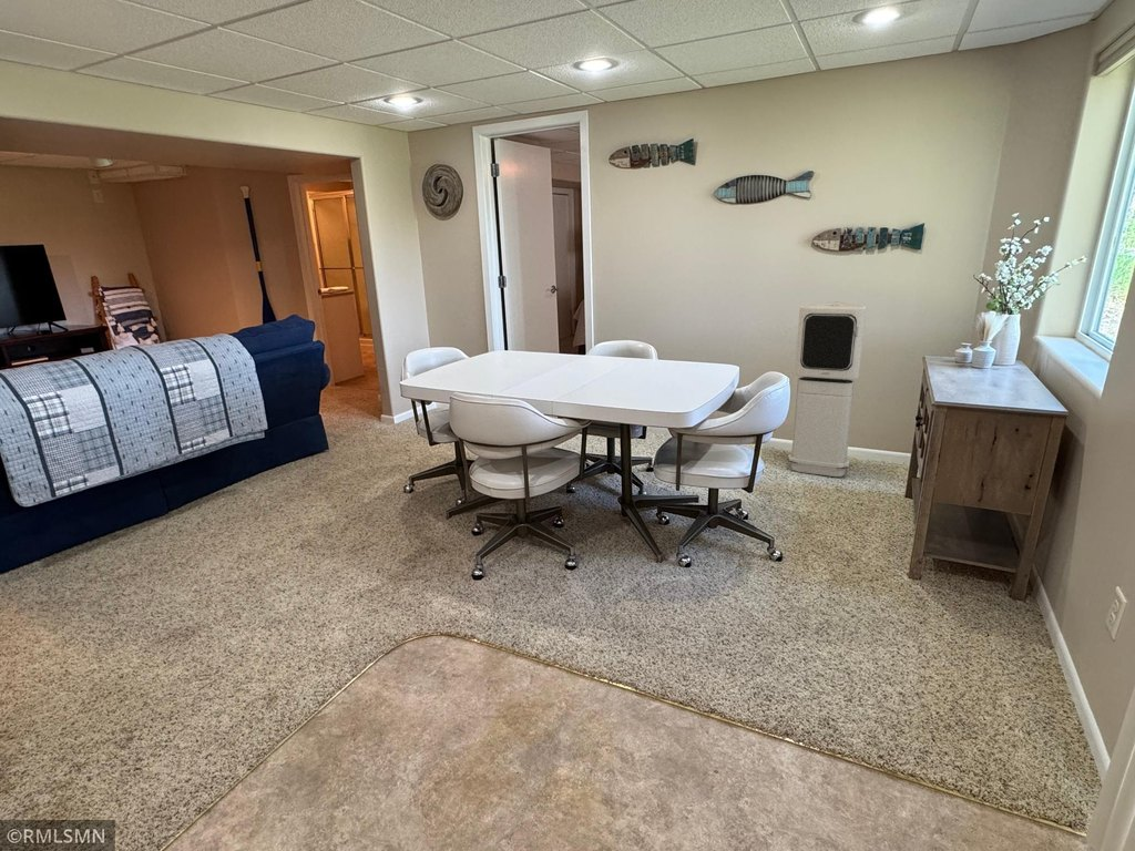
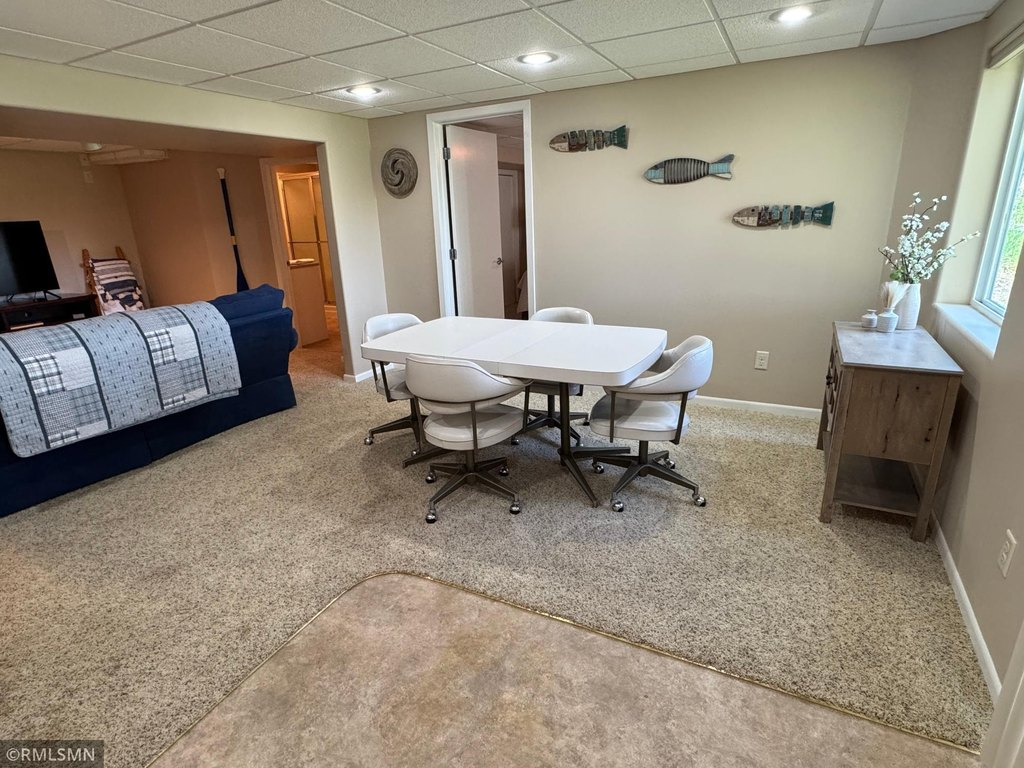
- air purifier (826, 388)
